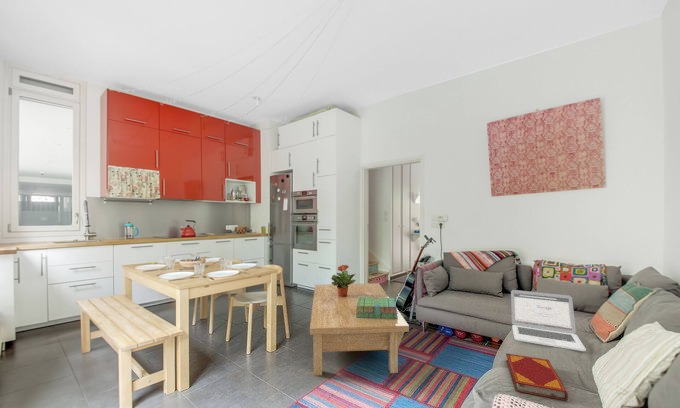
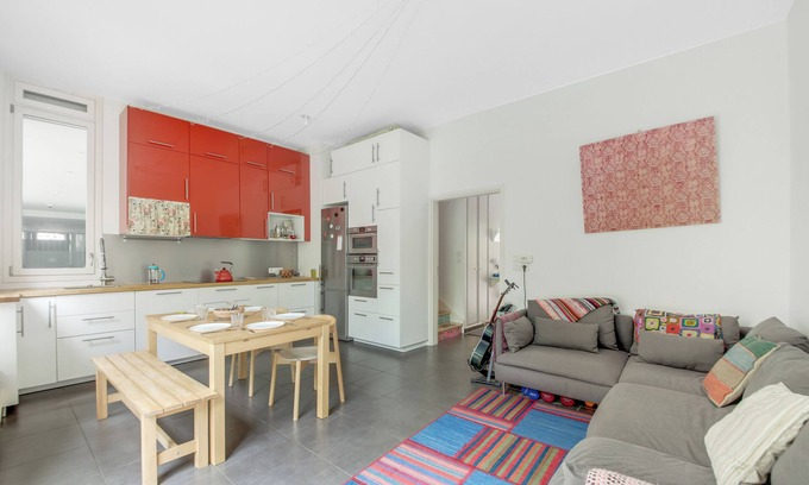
- potted plant (343, 280)
- laptop (544, 317)
- coffee table (352, 320)
- stack of books (376, 306)
- hardback book (533, 374)
